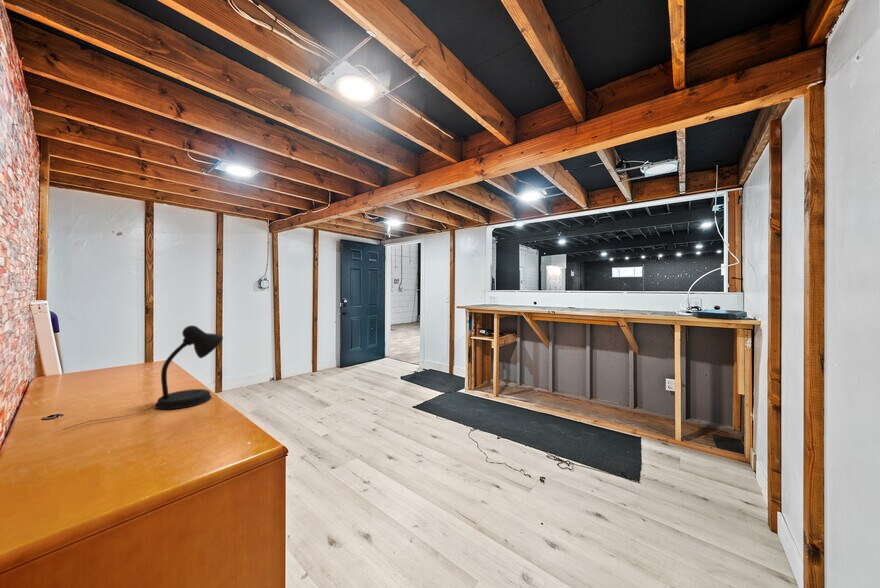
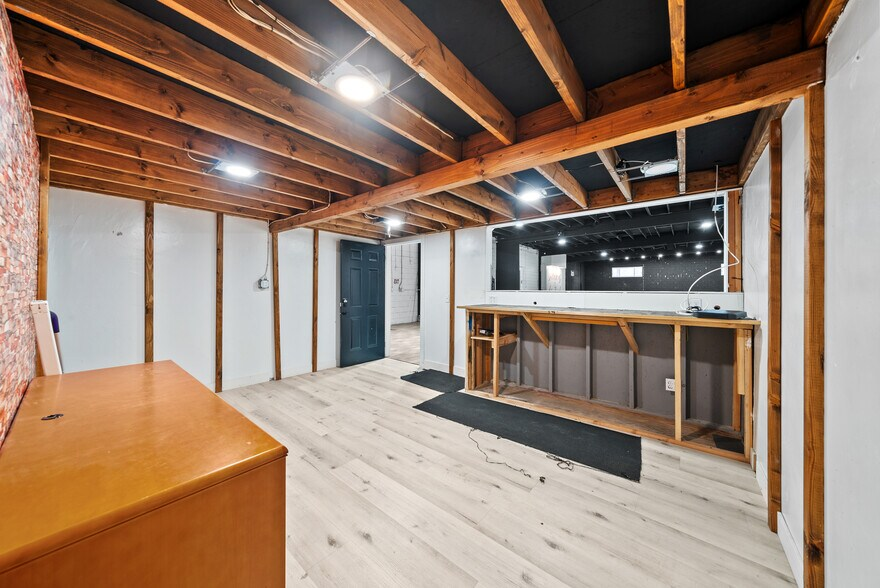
- desk lamp (161, 371)
